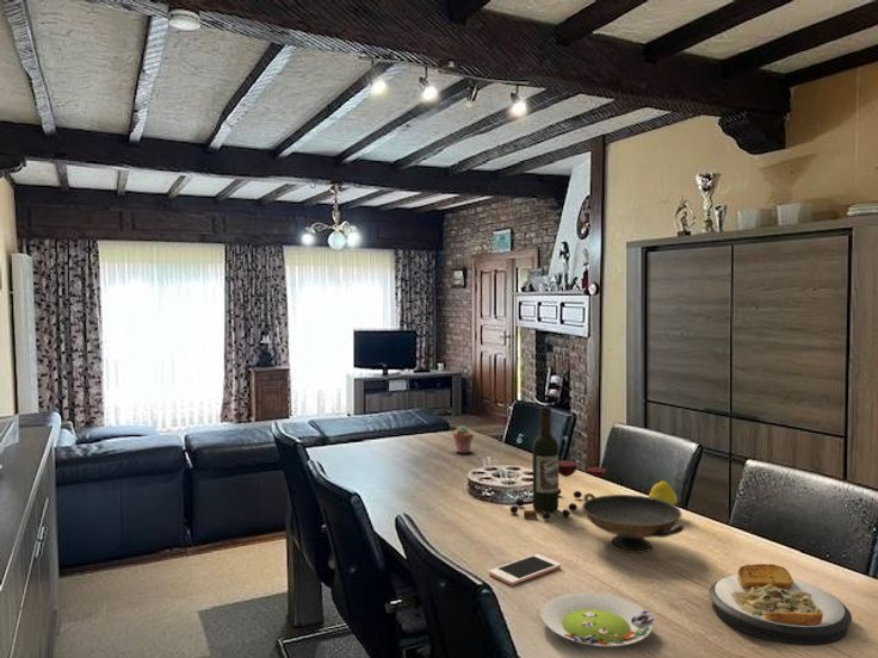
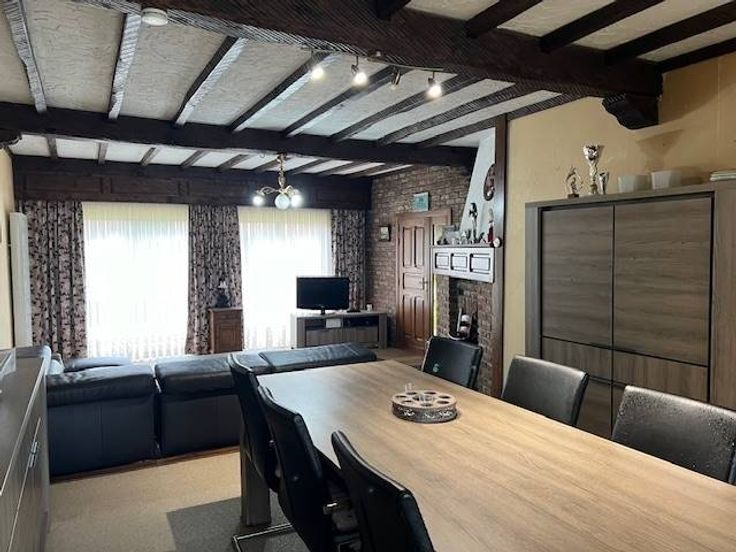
- cell phone (525, 569)
- decorative bowl (630, 526)
- fruit (662, 498)
- wine bottle (556, 457)
- plate (777, 601)
- potted succulent (463, 437)
- salad plate (595, 620)
